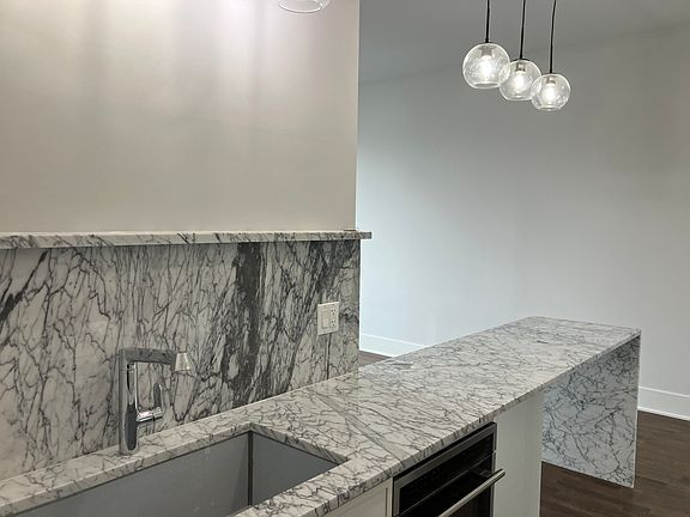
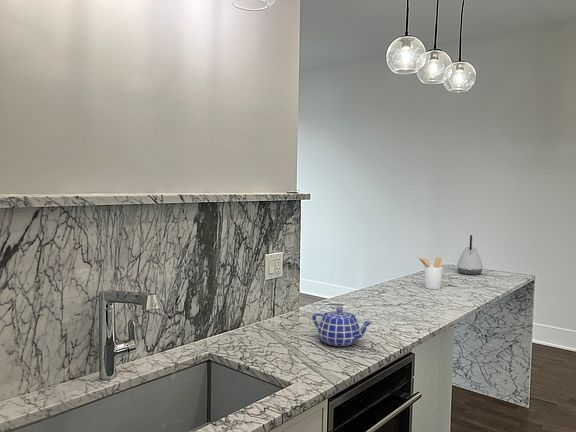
+ teapot (341, 325)
+ utensil holder (429, 271)
+ kettle (470, 254)
